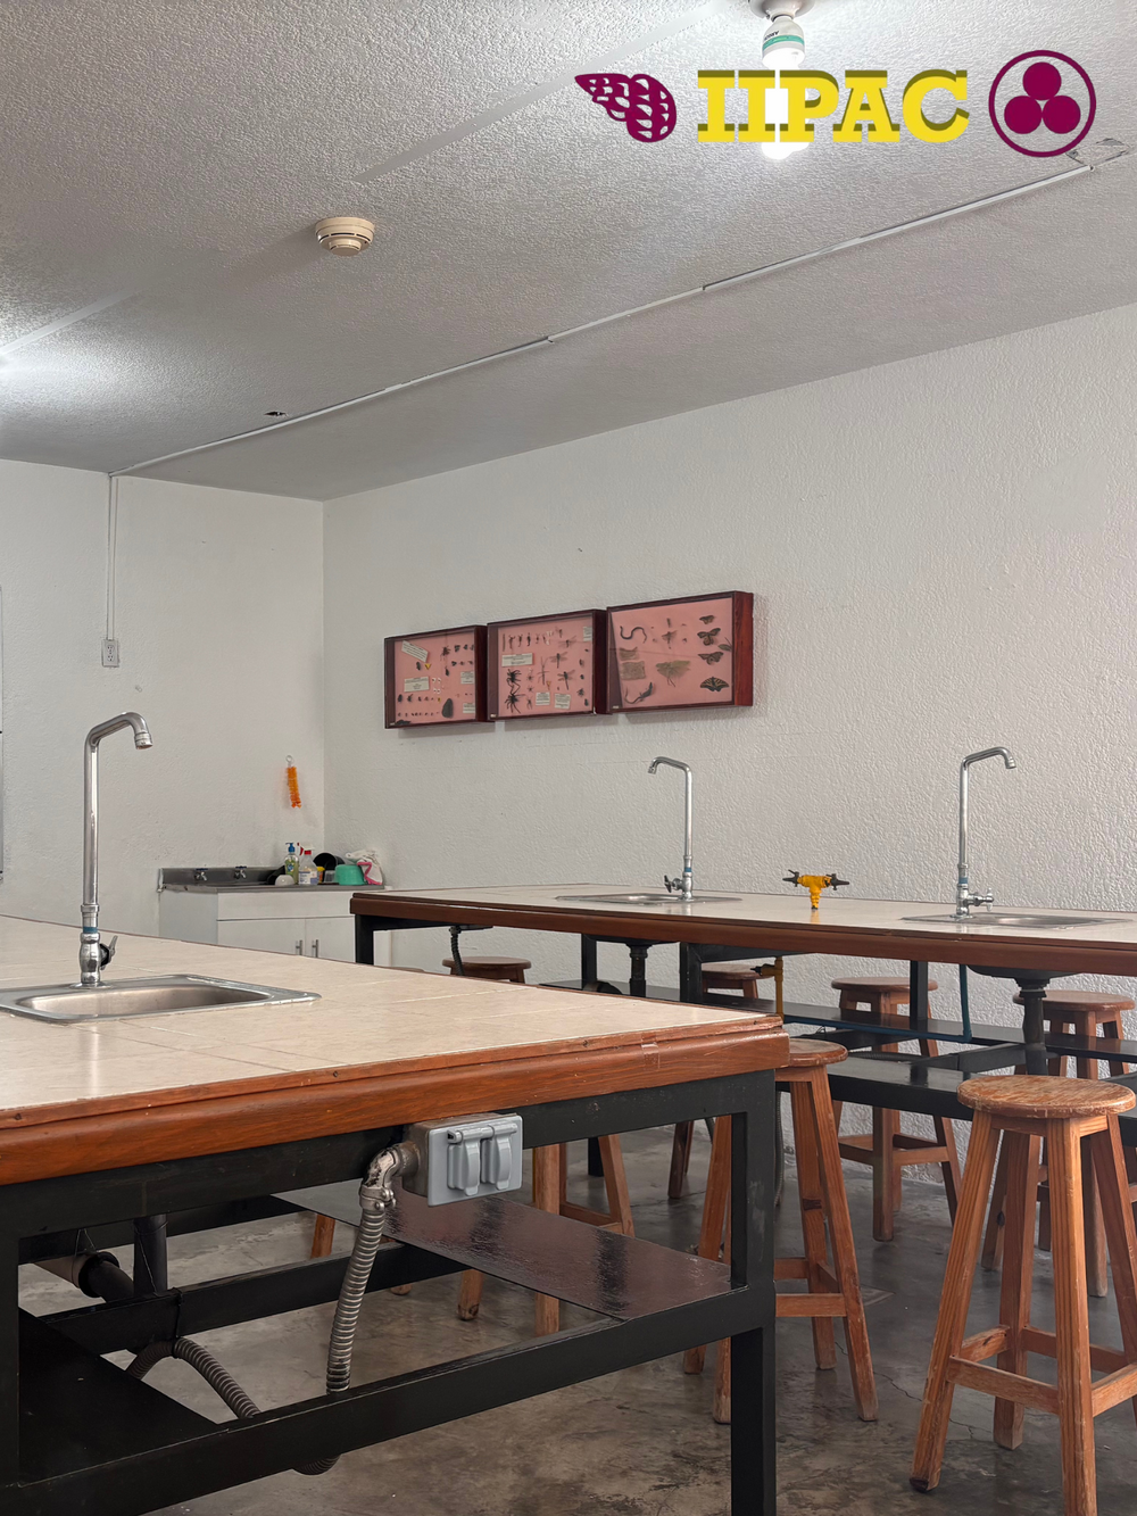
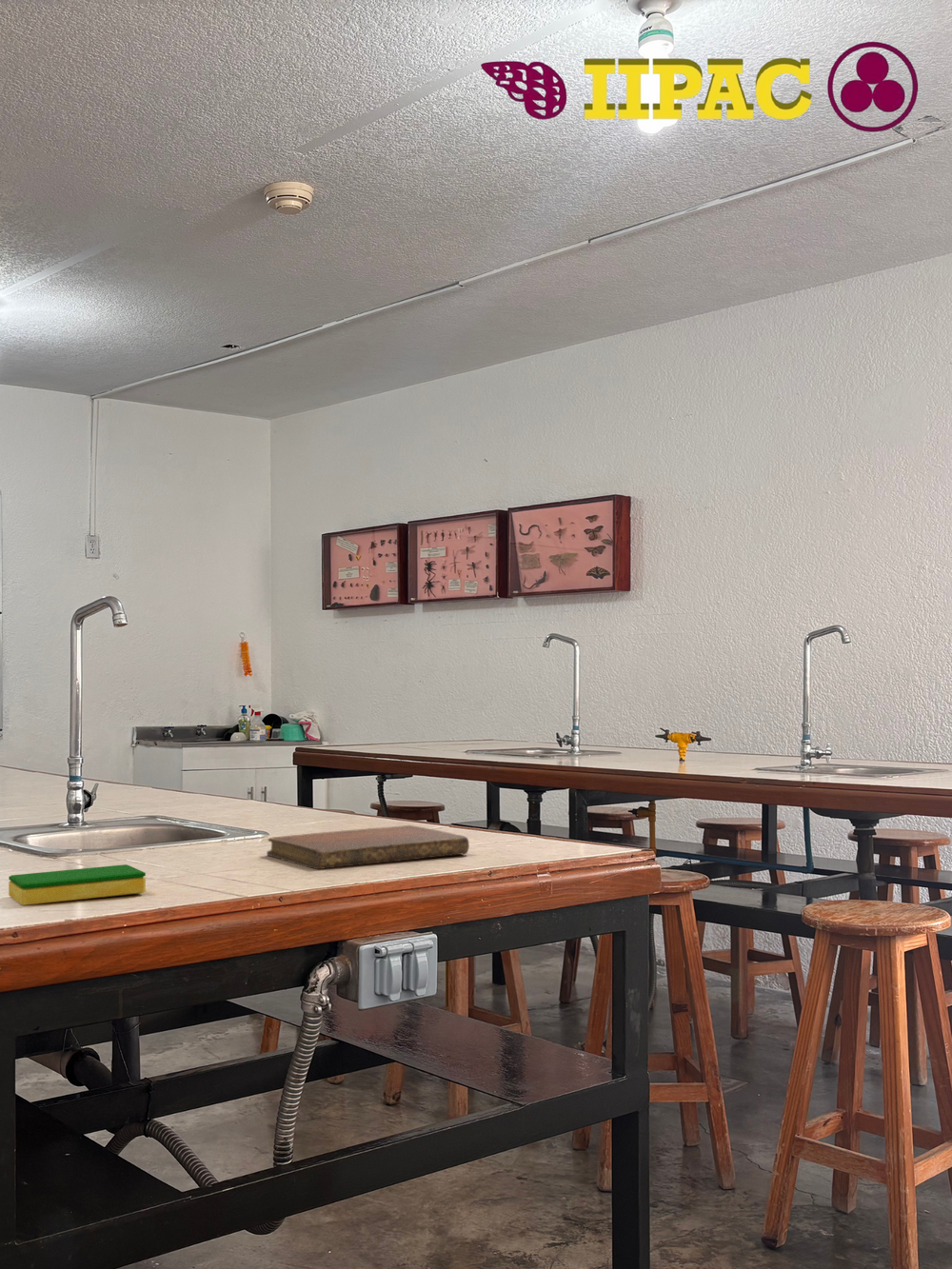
+ dish sponge (77, 883)
+ notebook (367, 845)
